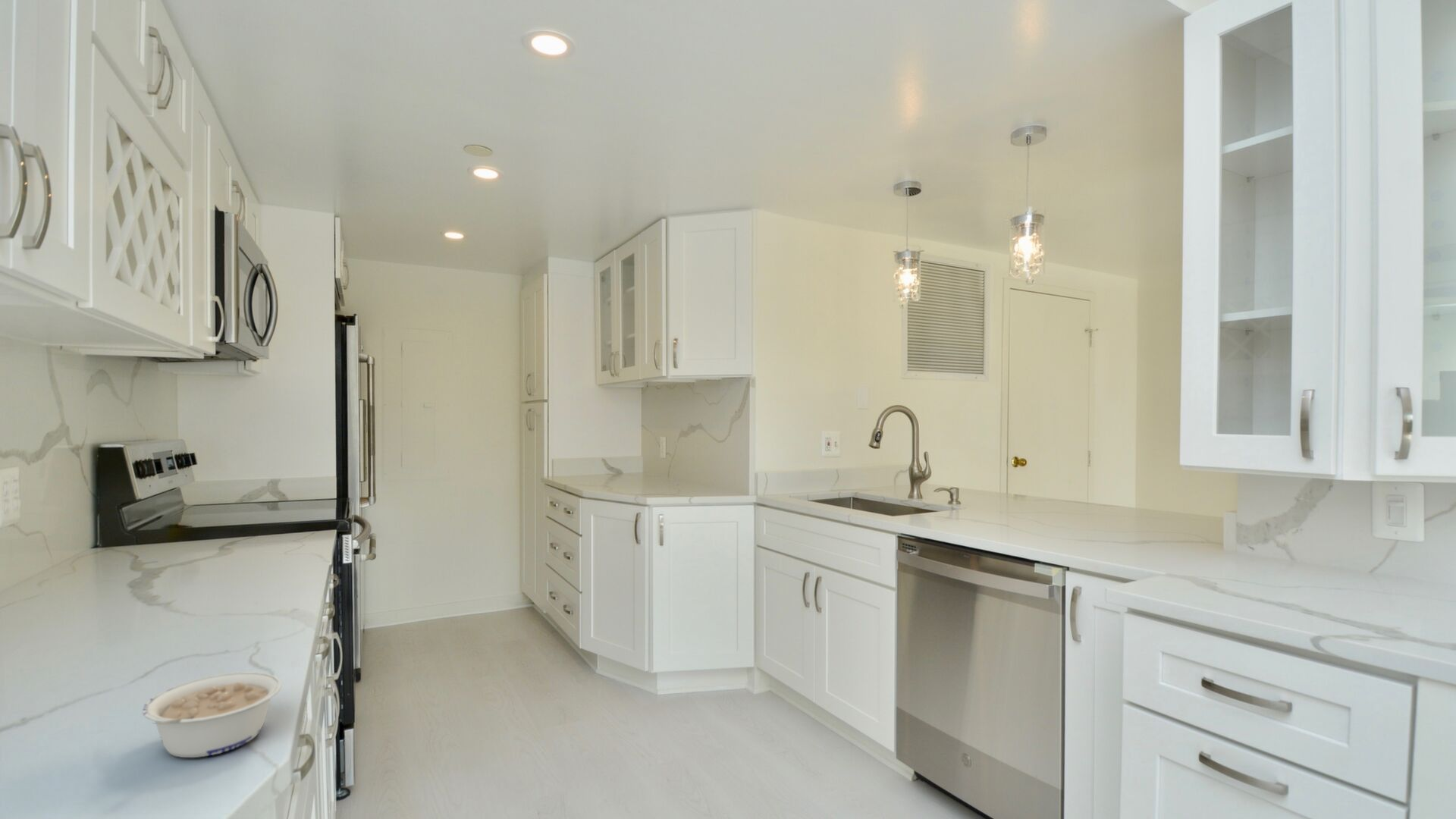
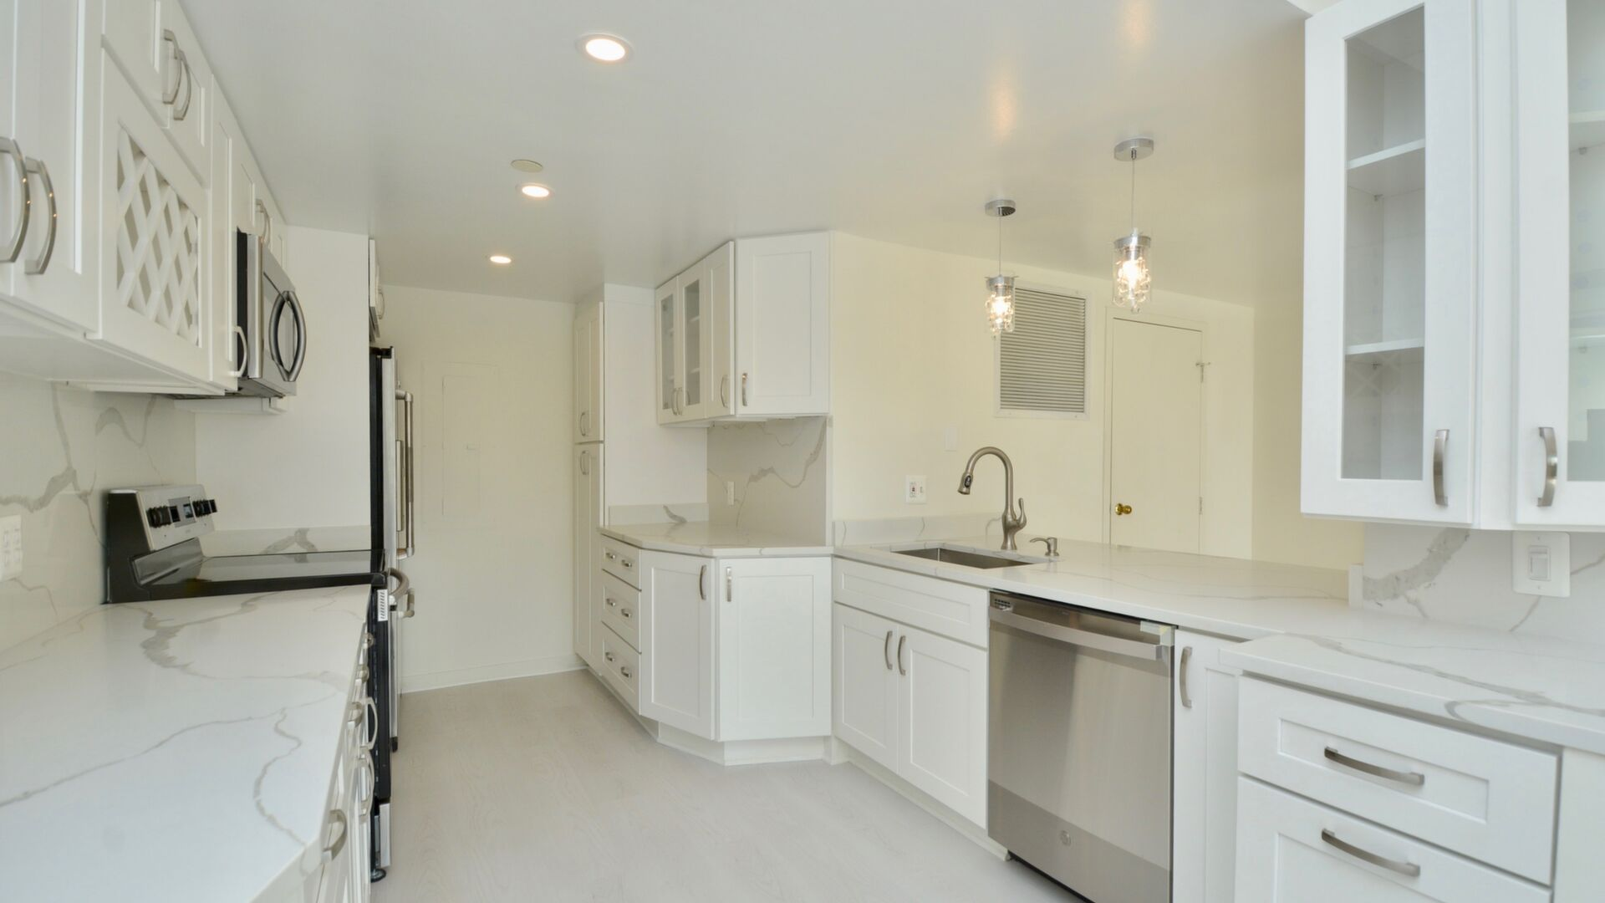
- legume (215, 713)
